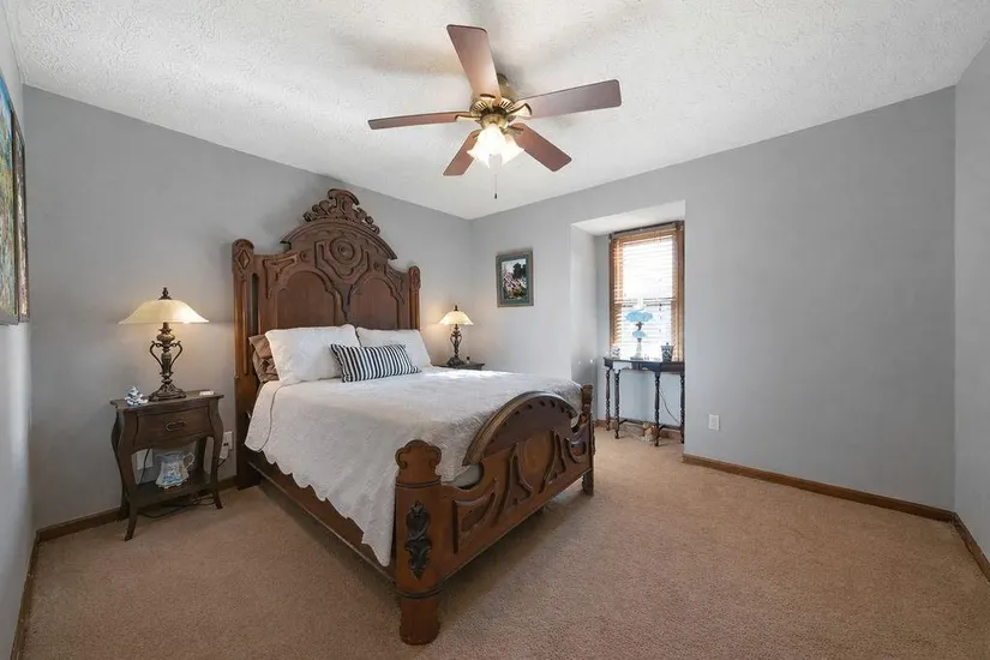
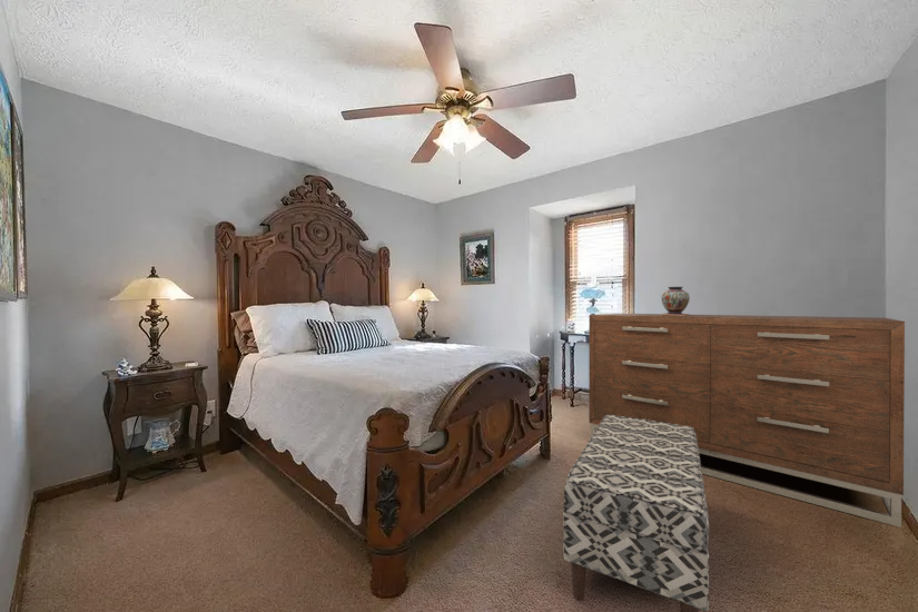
+ bench (640, 496)
+ decorative vase (674, 300)
+ dresser (717, 389)
